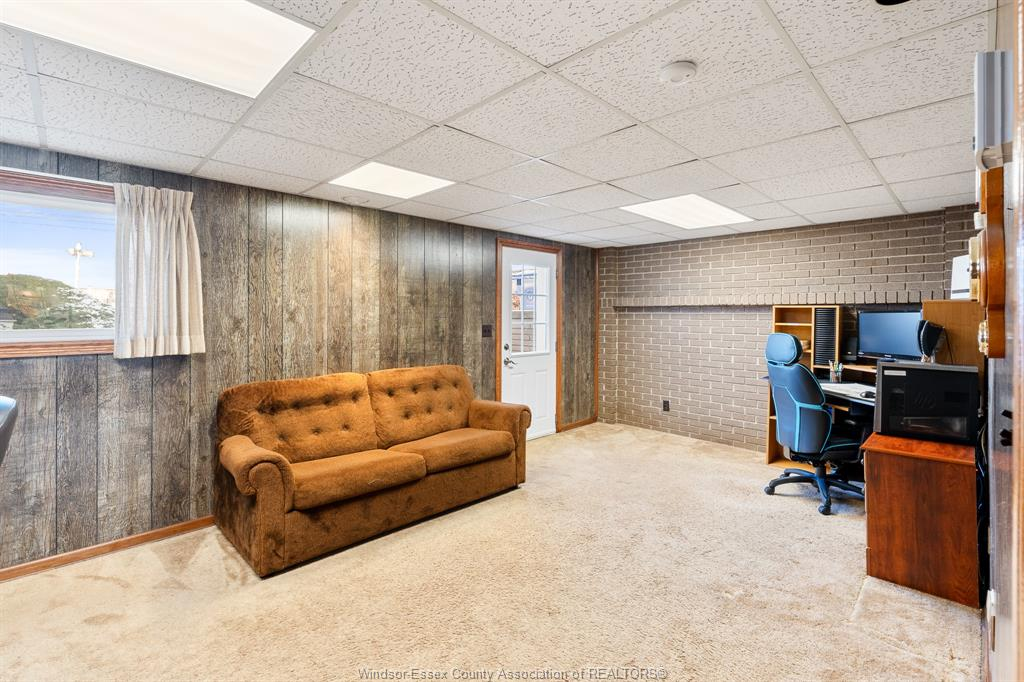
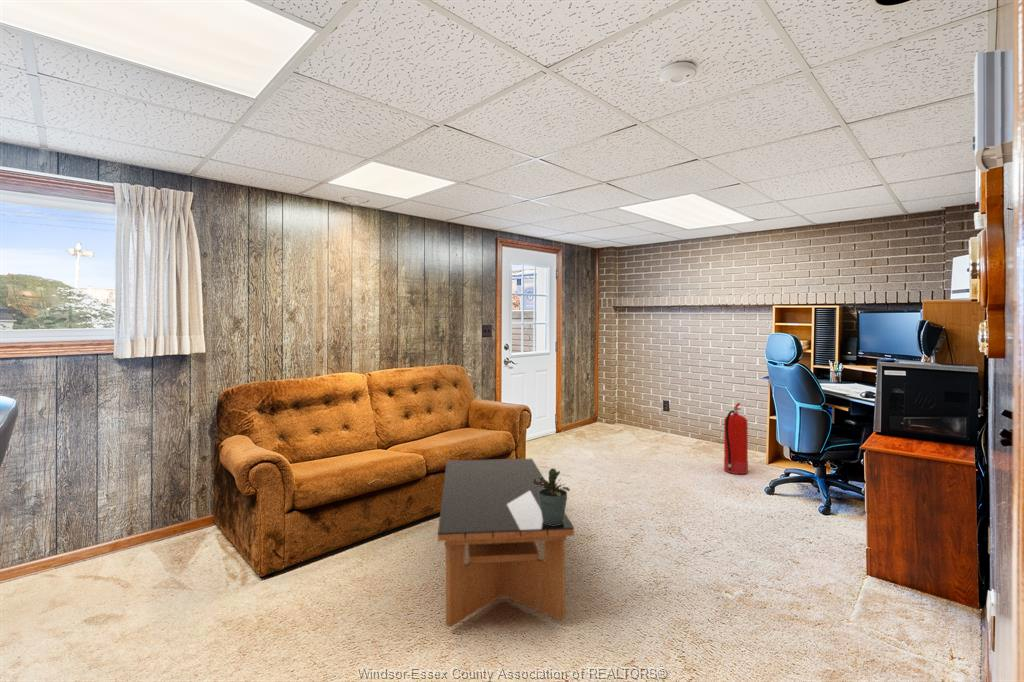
+ coffee table (496, 524)
+ potted plant (549, 493)
+ fire extinguisher (733, 438)
